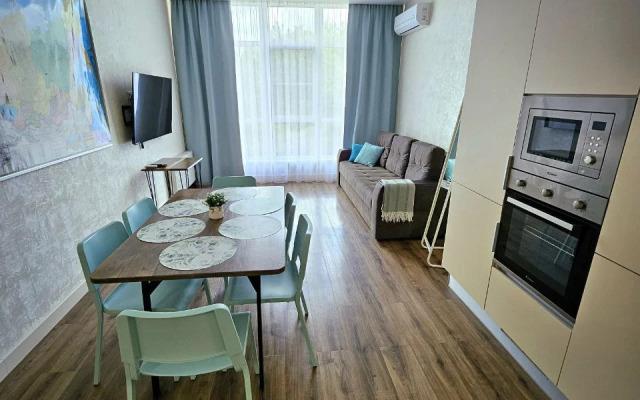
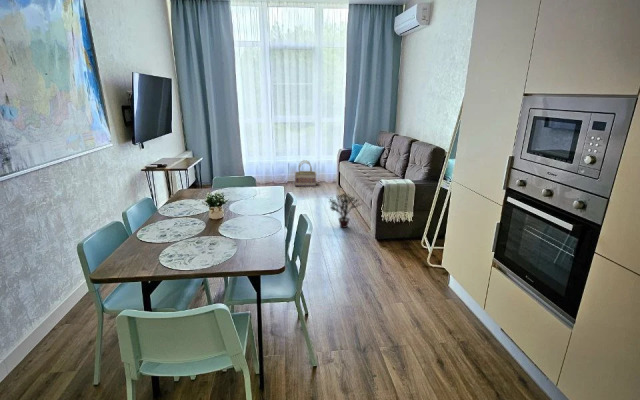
+ basket (305, 173)
+ potted plant (343, 210)
